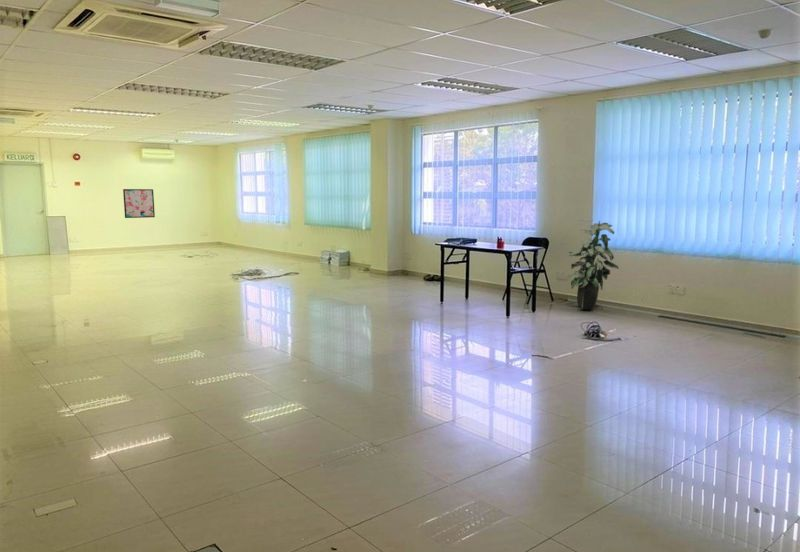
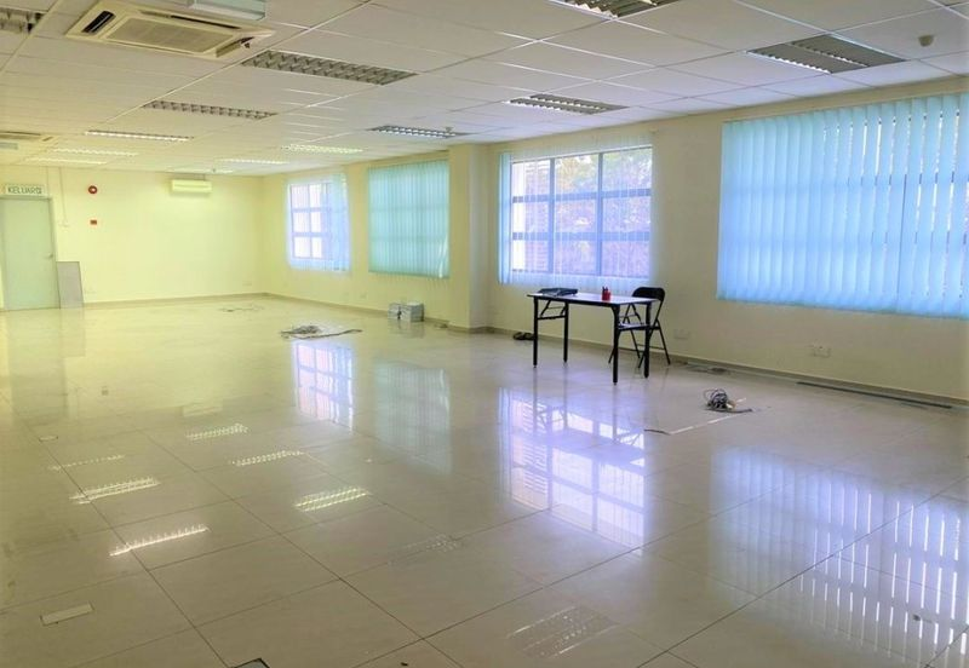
- wall art (139, 203)
- indoor plant (590, 264)
